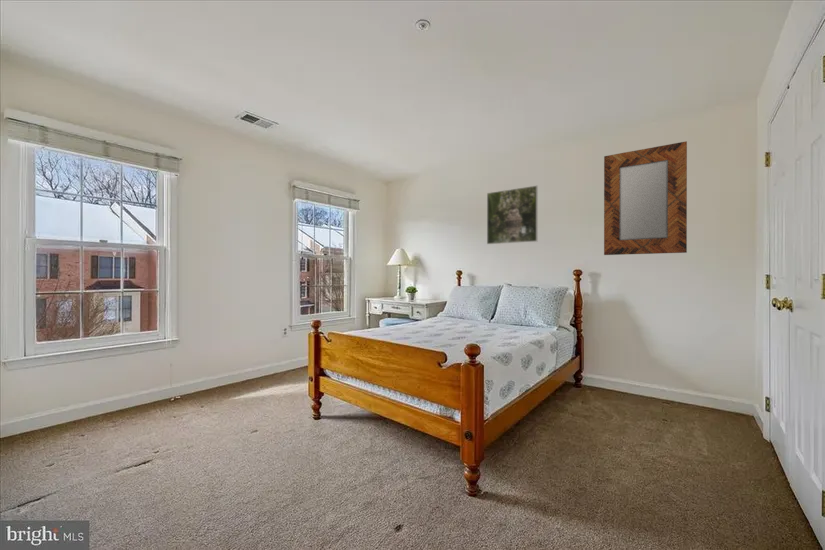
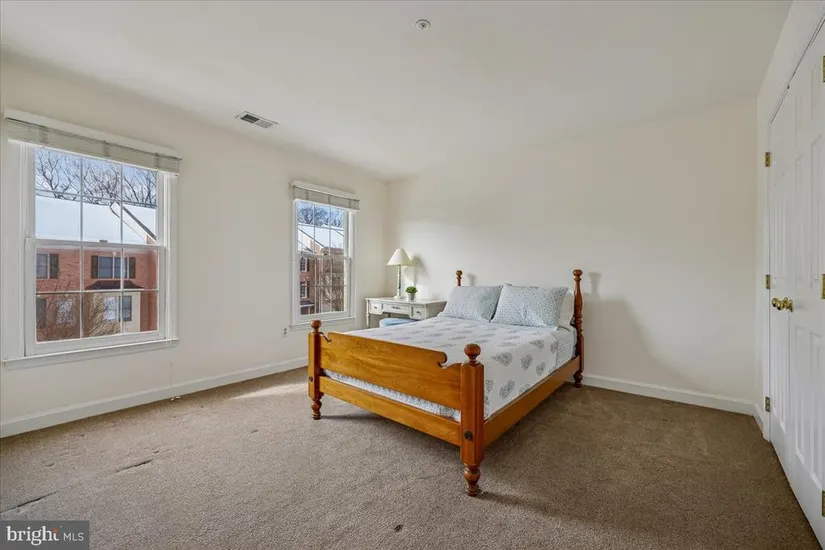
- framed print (511, 216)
- home mirror (643, 201)
